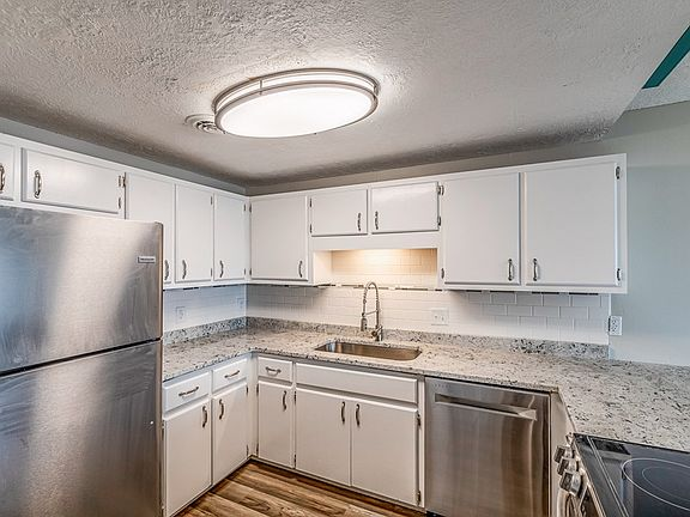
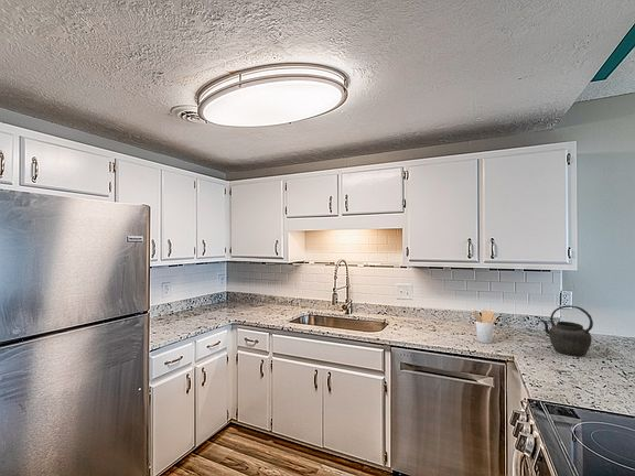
+ kettle (564, 327)
+ utensil holder (485, 325)
